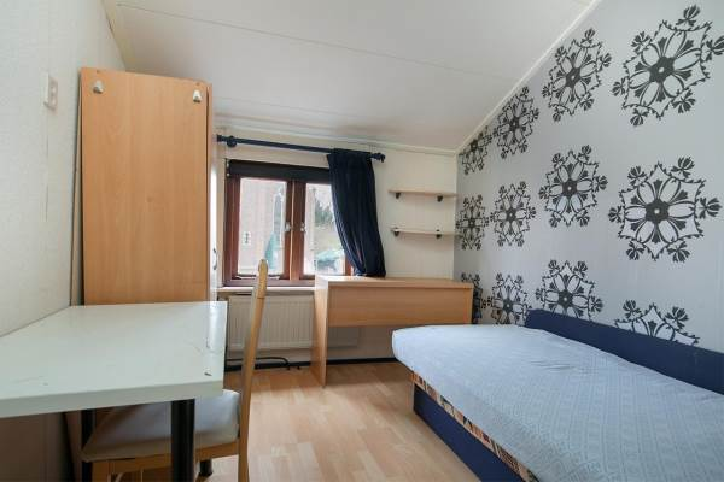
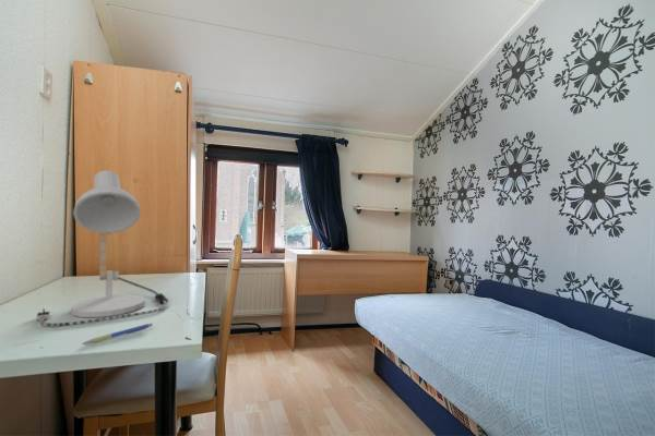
+ pen (119, 334)
+ desk lamp (105, 240)
